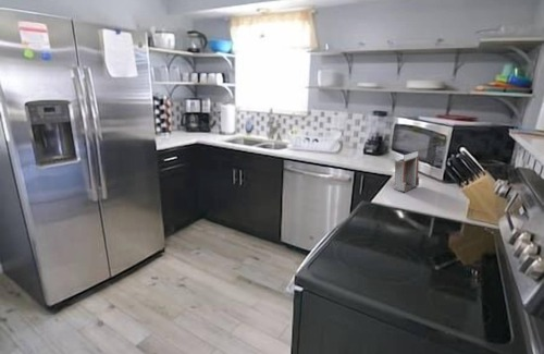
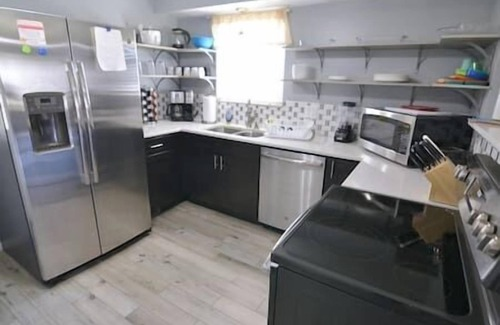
- cereal box (409, 170)
